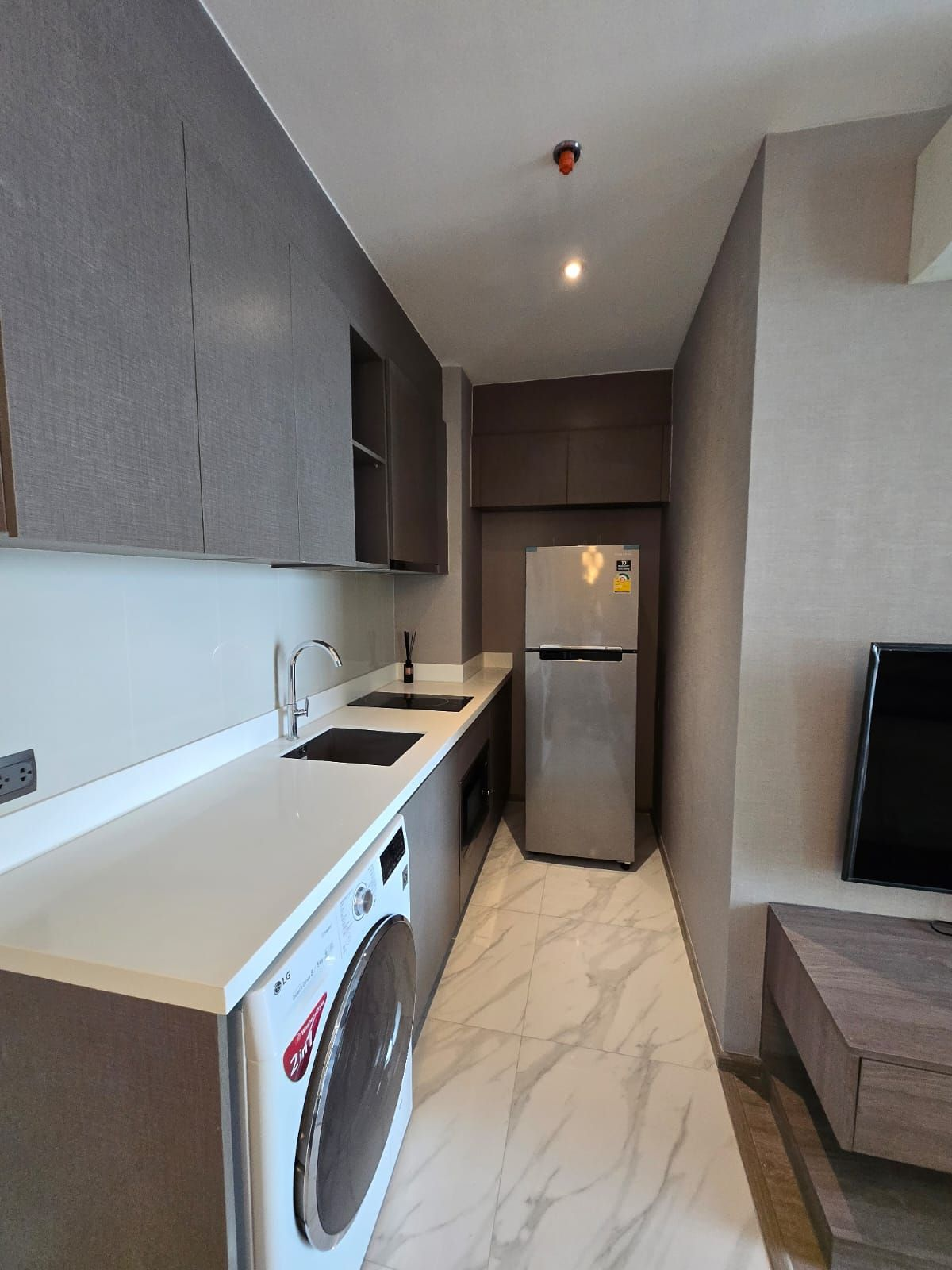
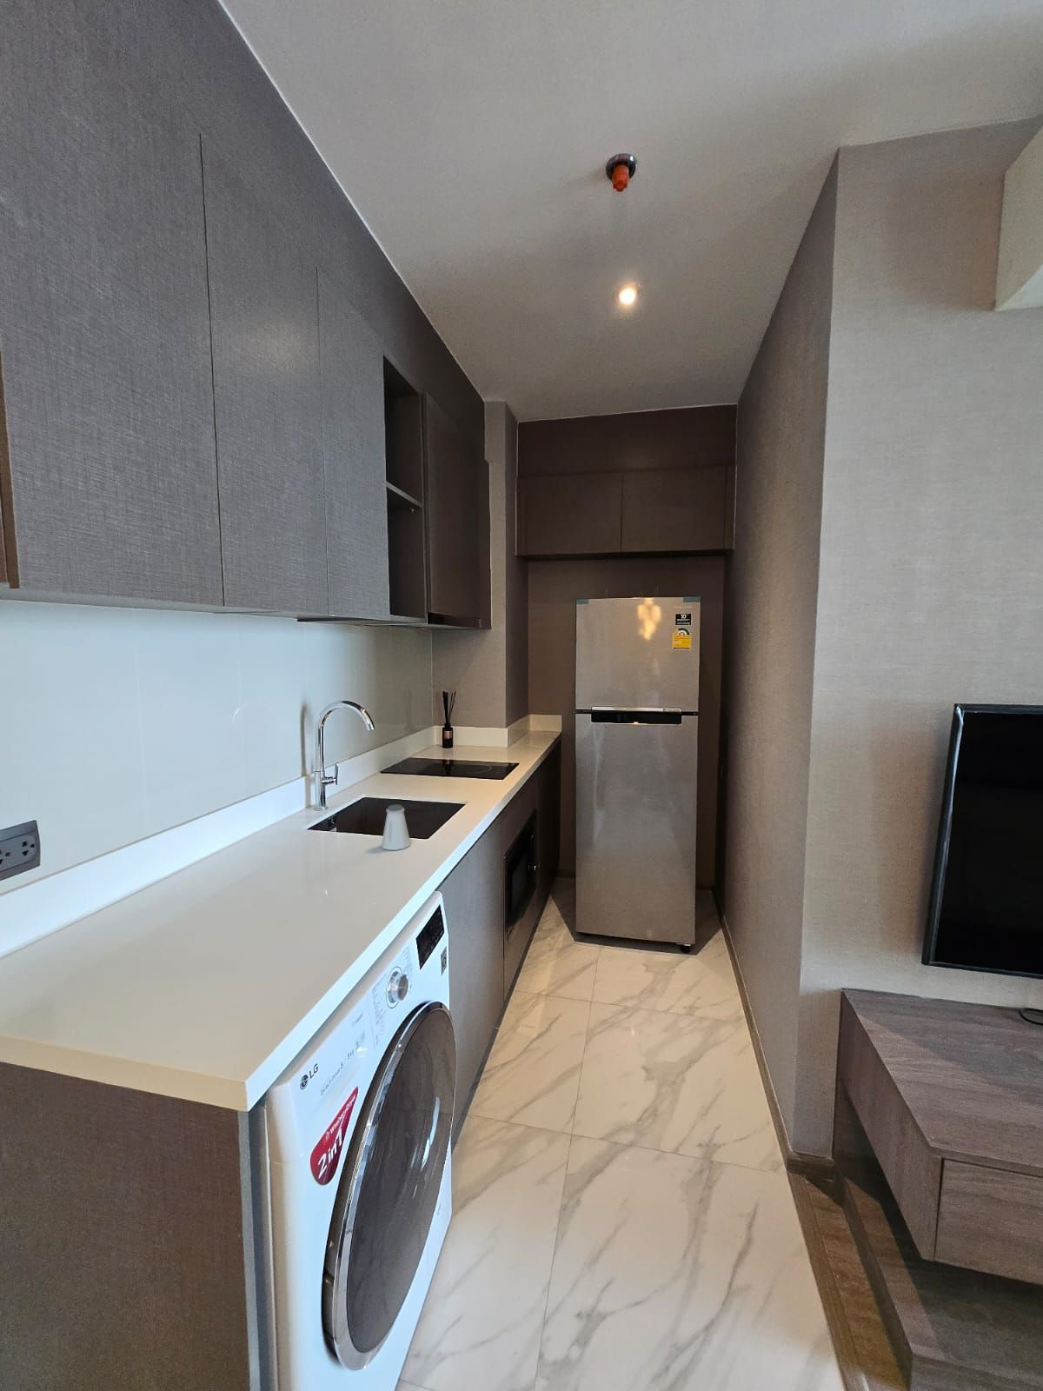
+ saltshaker (396, 825)
